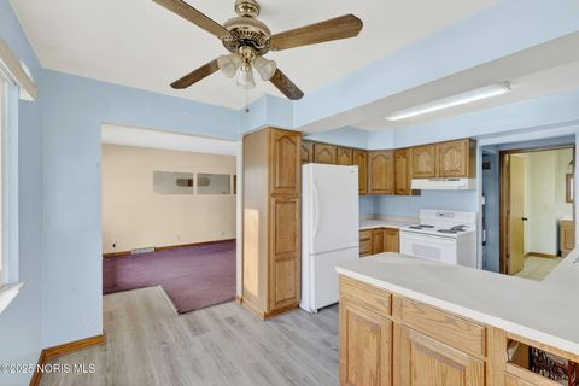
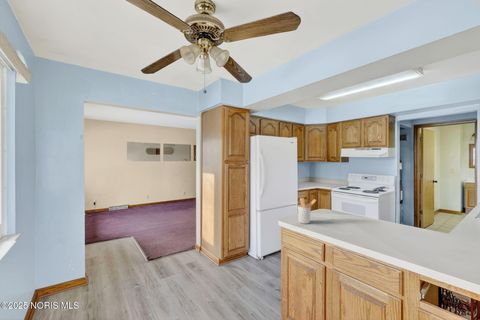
+ utensil holder (307, 210)
